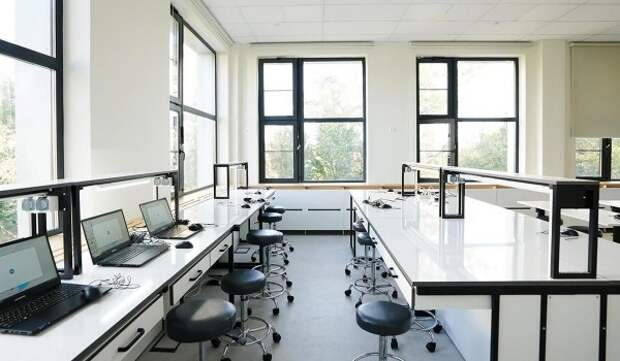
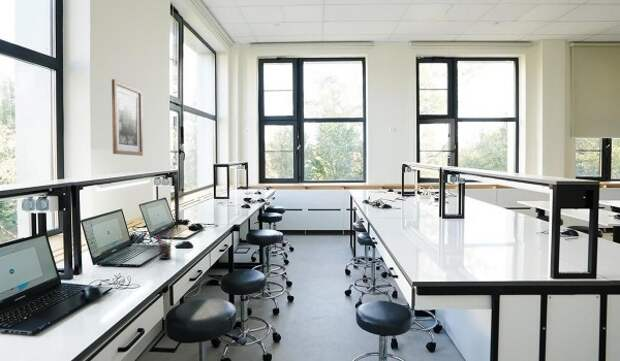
+ pen holder (164, 246)
+ wall art (128, 120)
